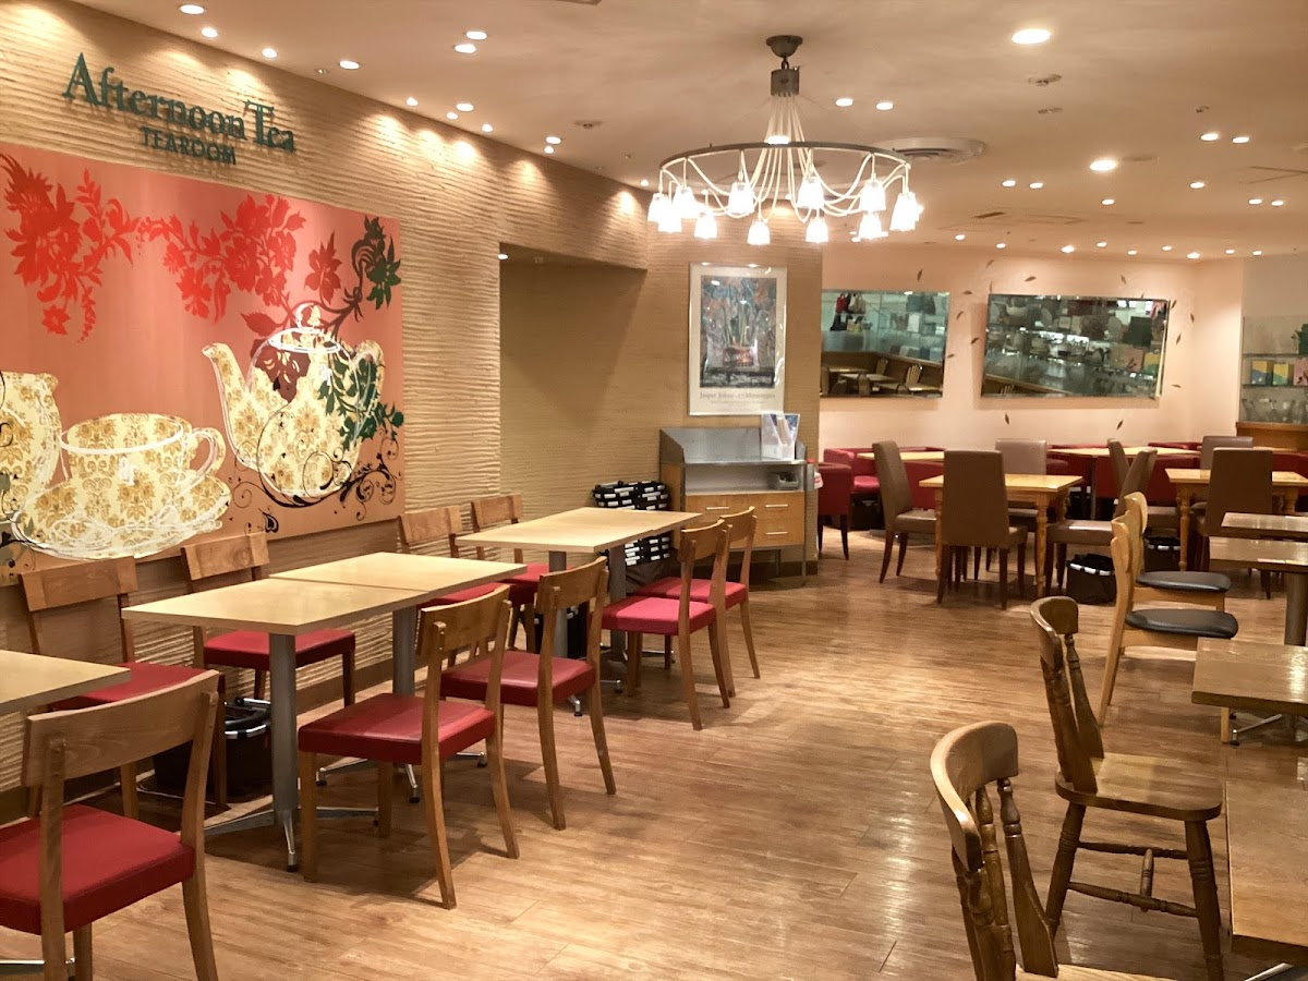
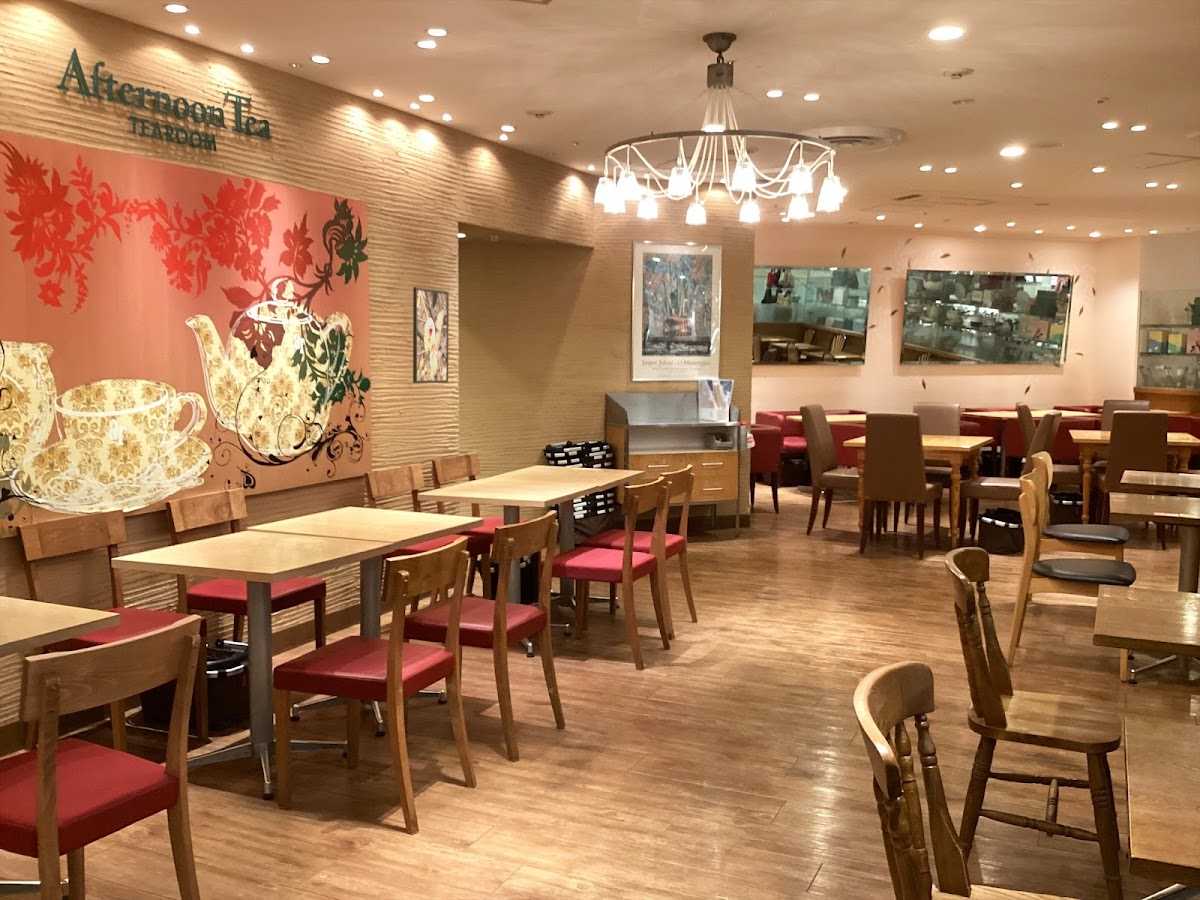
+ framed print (431, 336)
